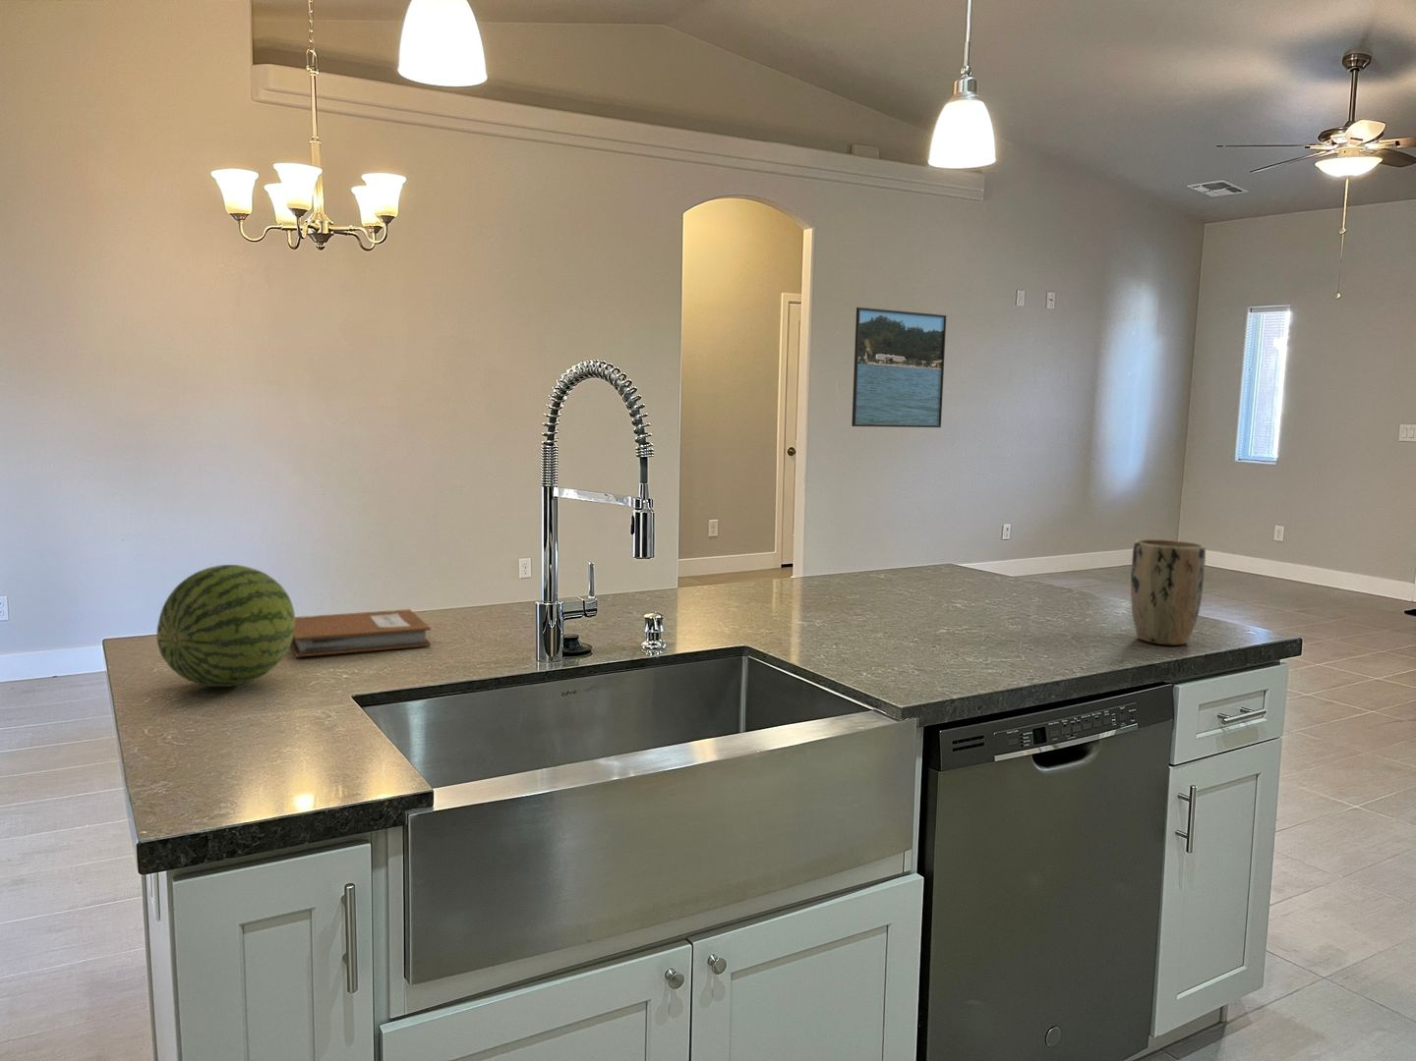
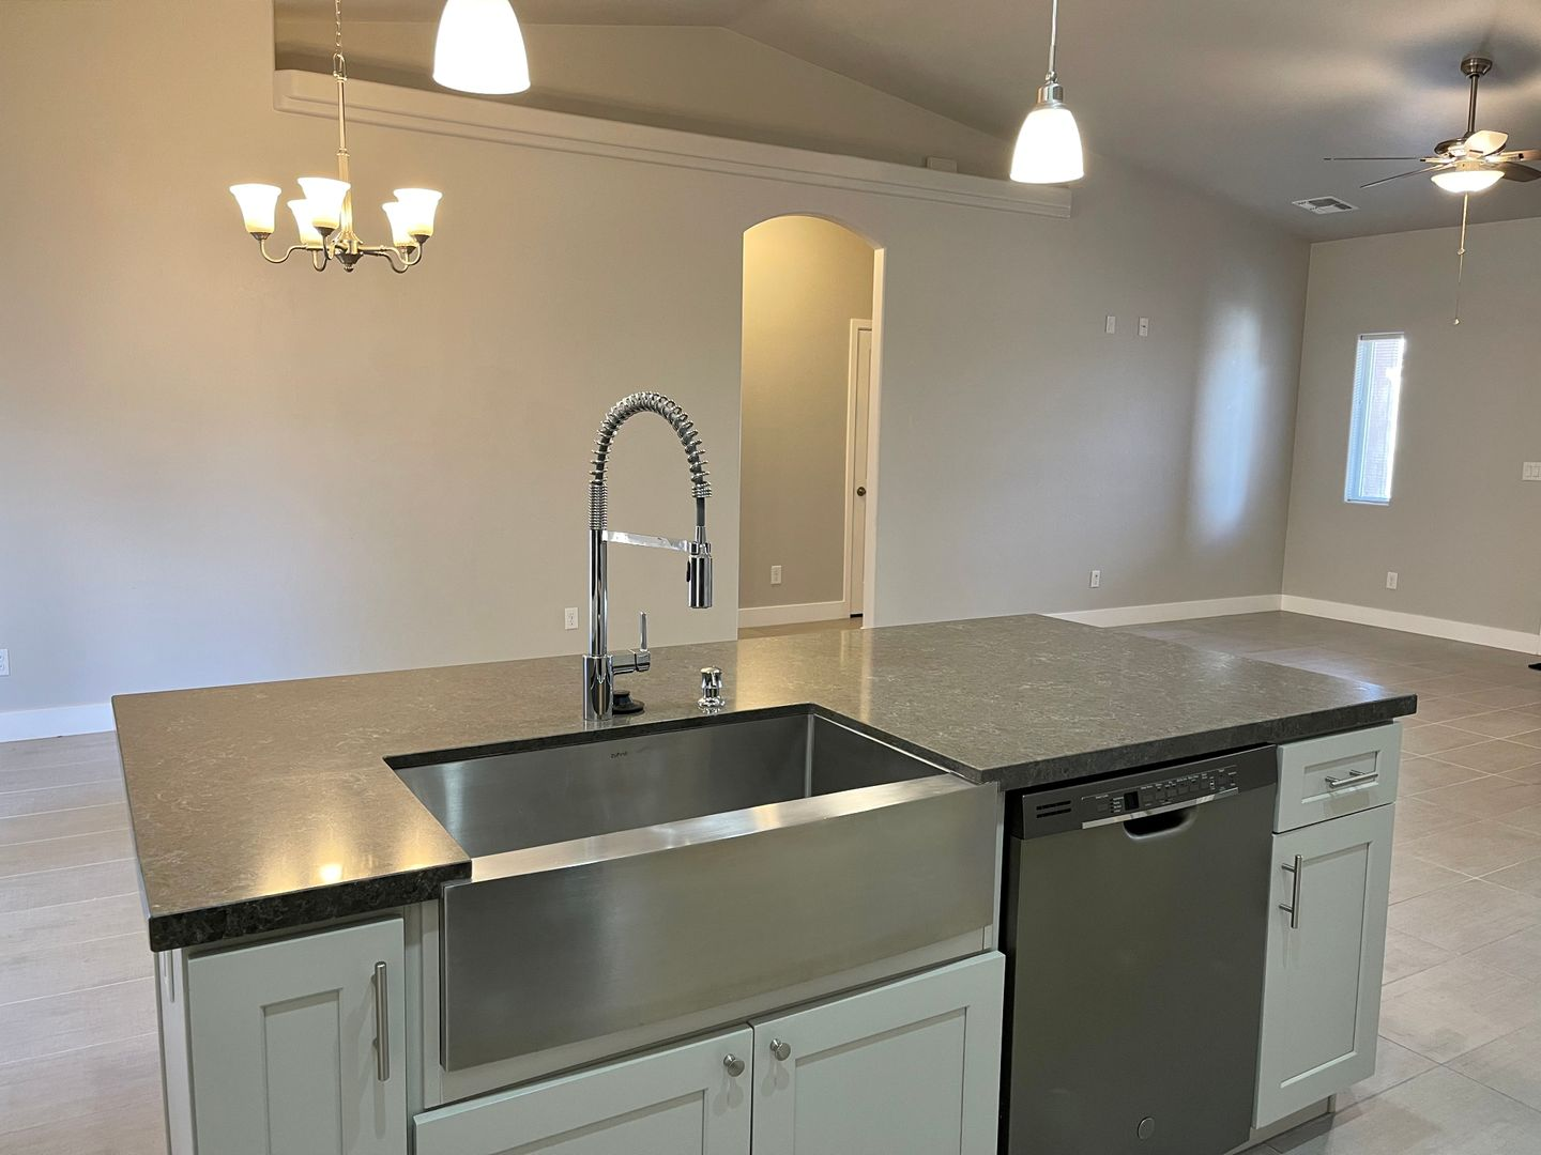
- plant pot (1165, 592)
- fruit (229, 625)
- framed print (900, 369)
- notebook (360, 630)
